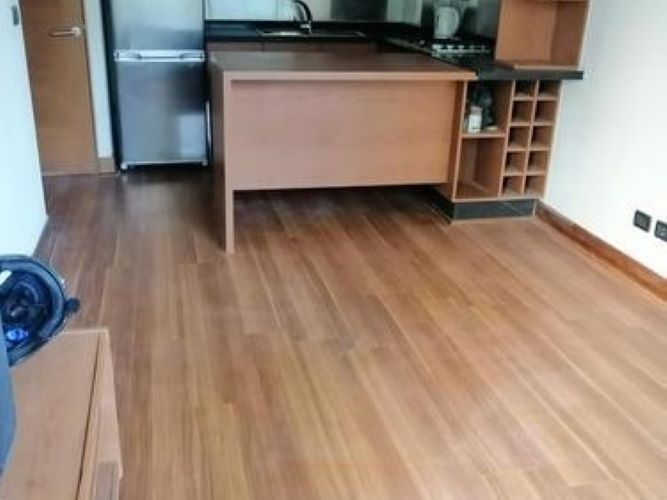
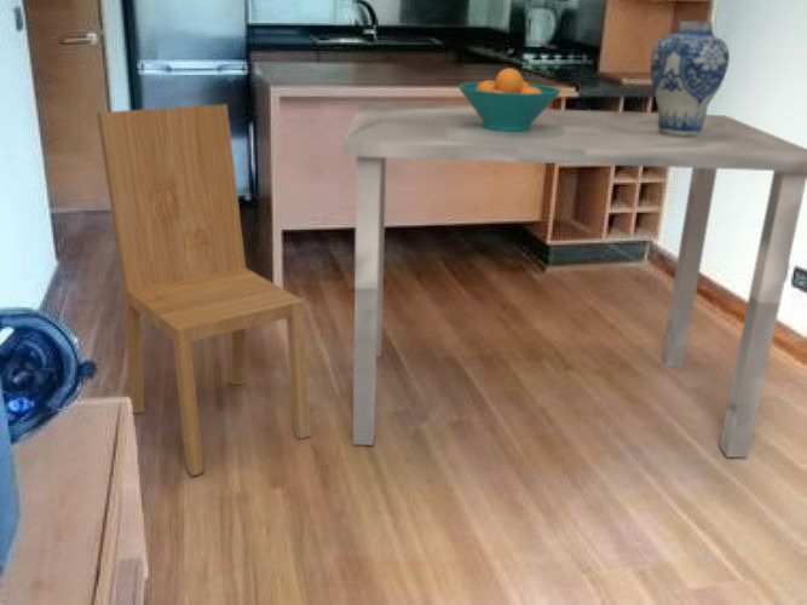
+ vase (686, 77)
+ dining chair (207, 280)
+ fruit bowl (508, 98)
+ dining table (547, 162)
